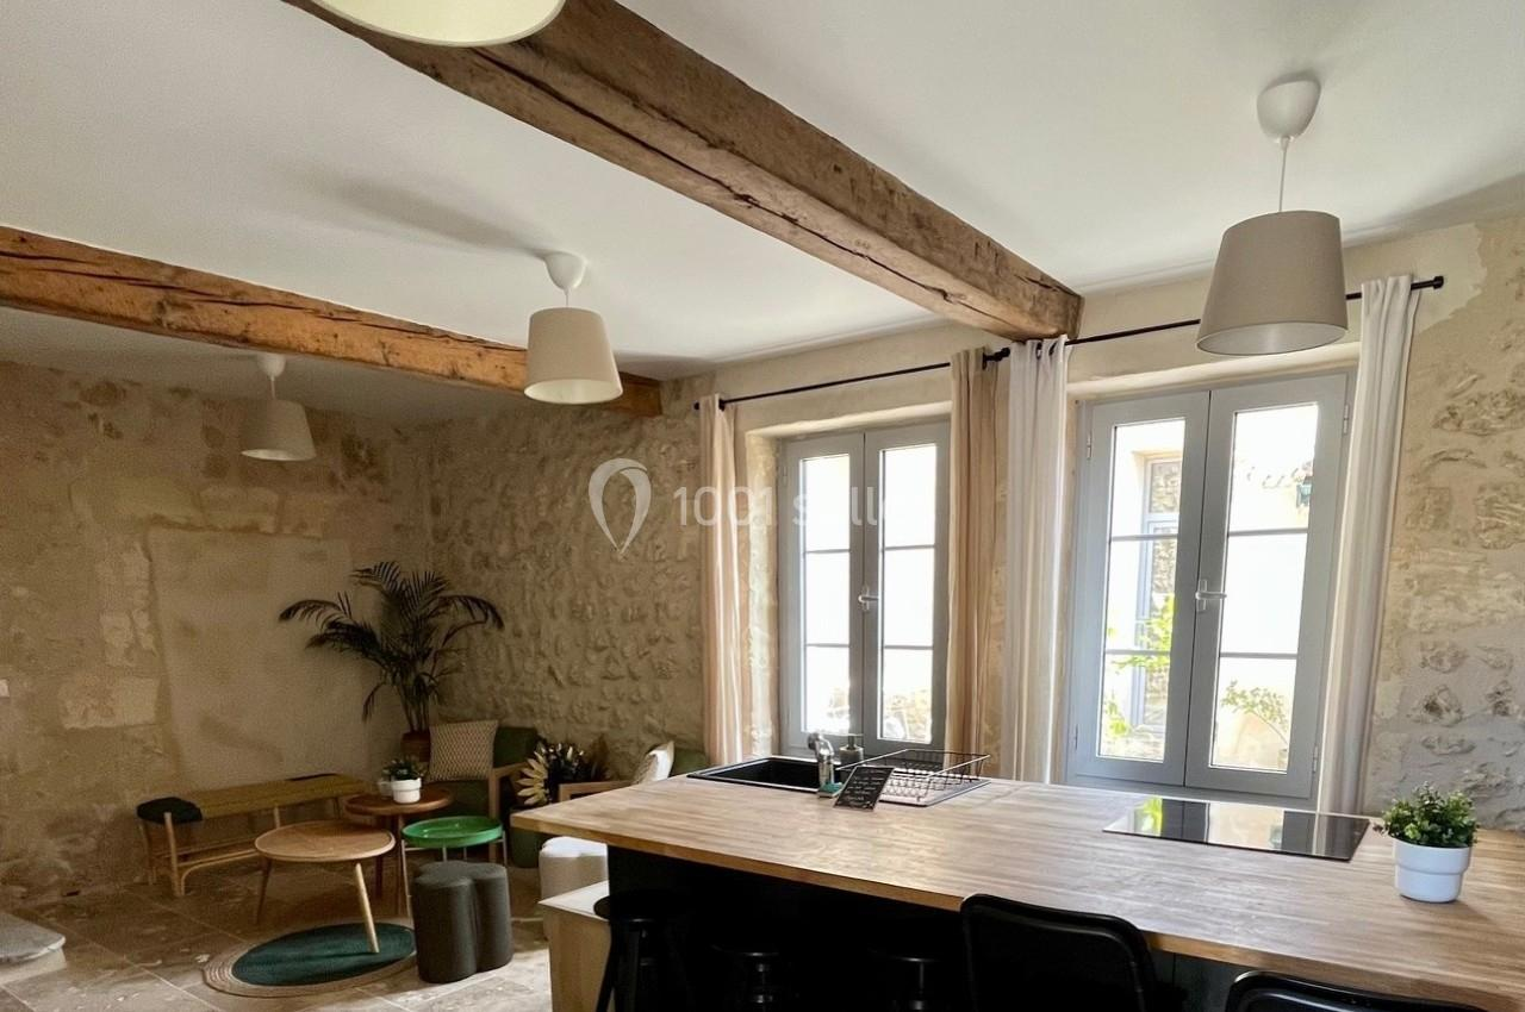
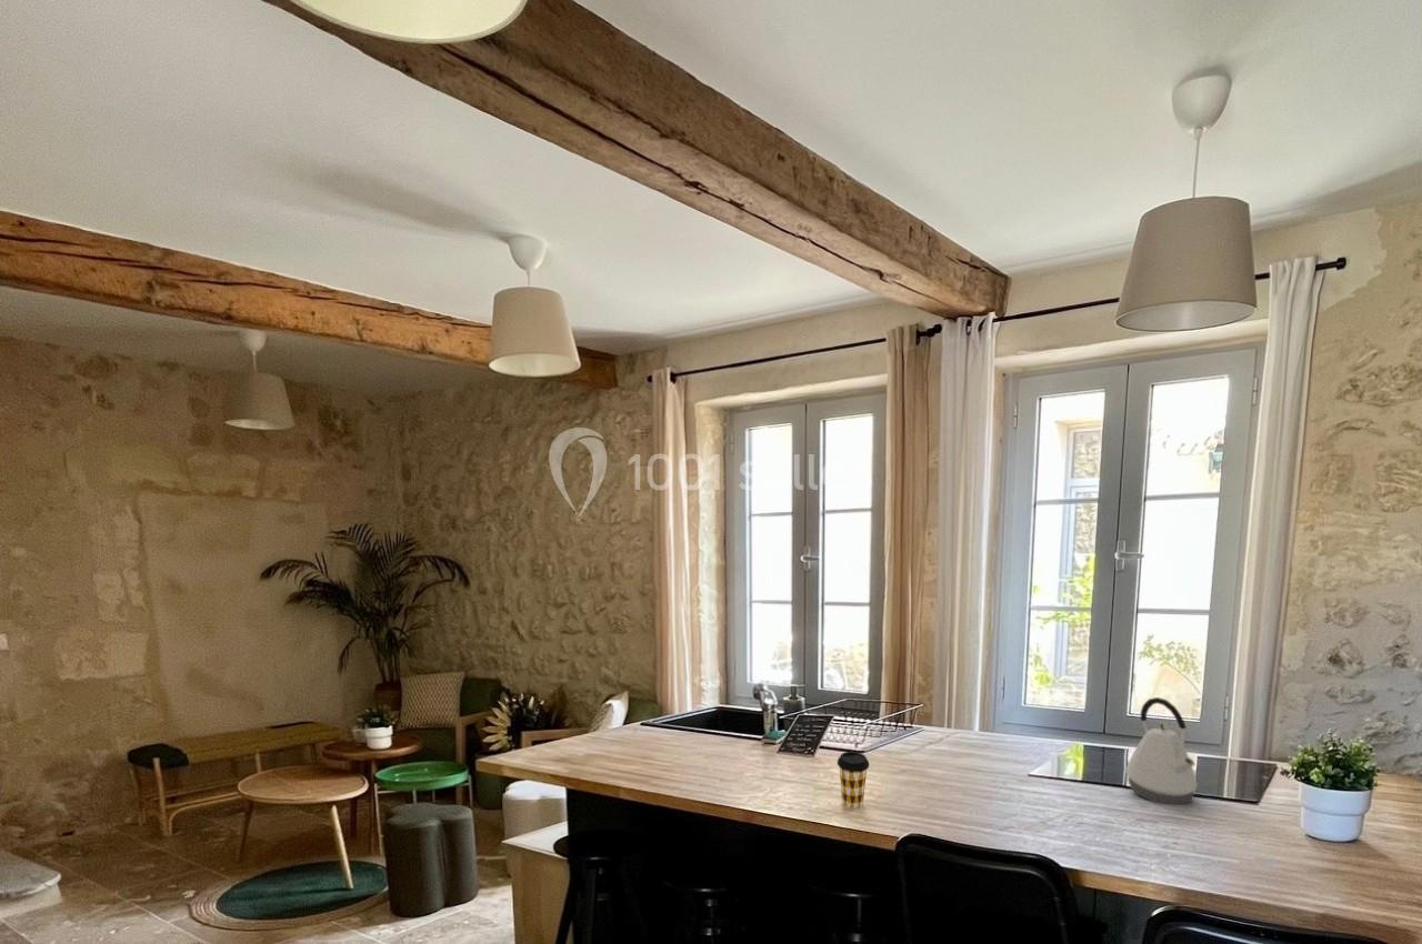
+ coffee cup (852, 780)
+ kettle (1163, 747)
